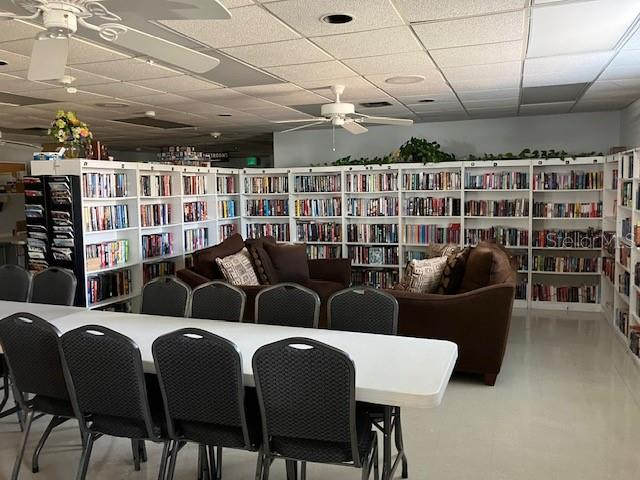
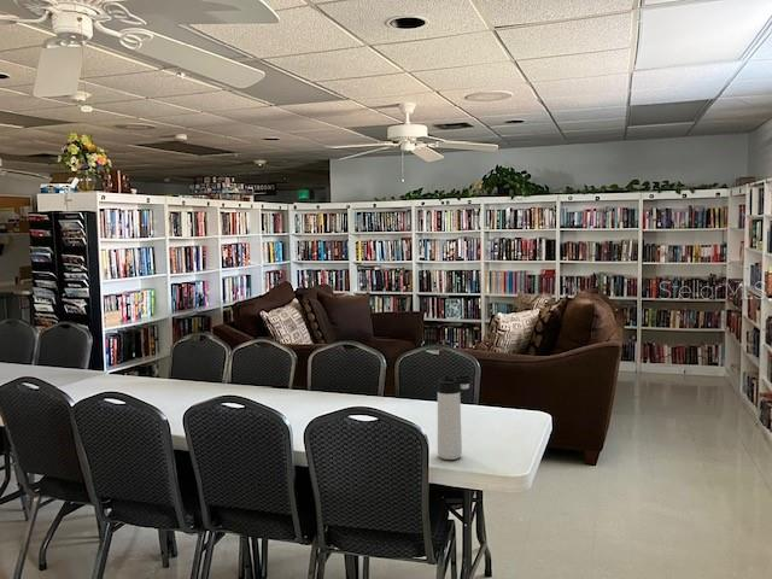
+ thermos bottle (455, 416)
